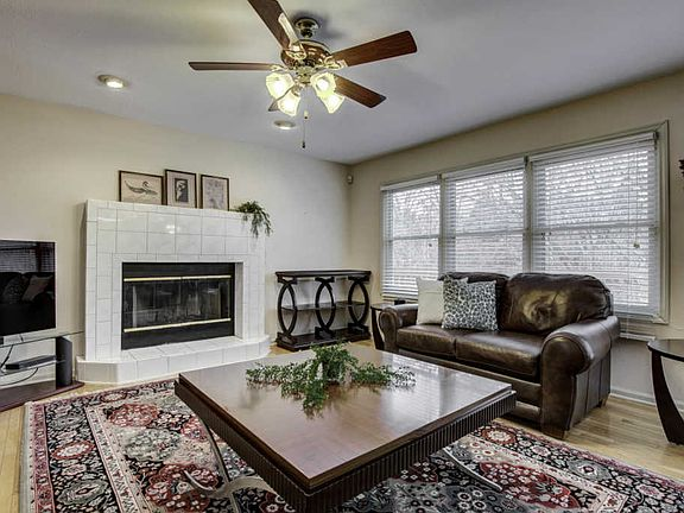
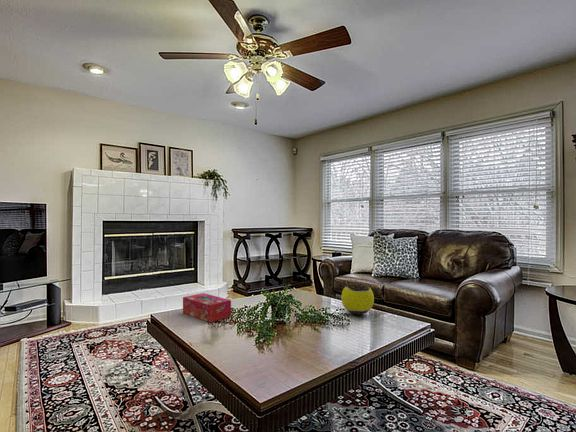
+ tissue box (206, 306)
+ decorative ball (357, 298)
